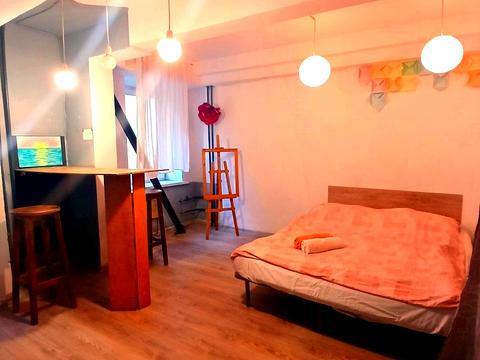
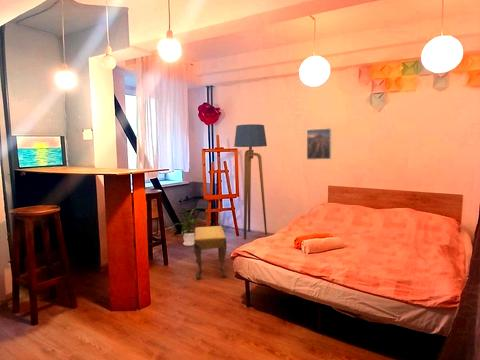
+ floor lamp (250, 181)
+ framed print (318, 144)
+ footstool (209, 248)
+ house plant (188, 225)
